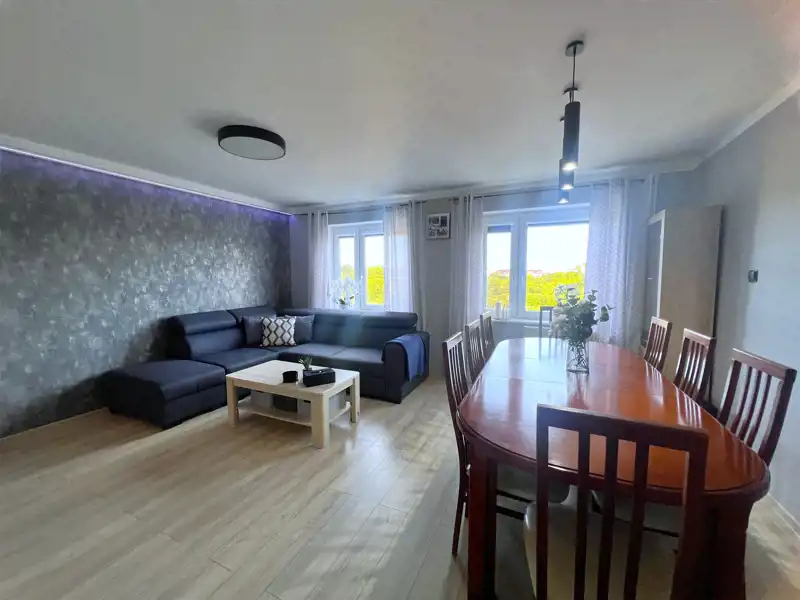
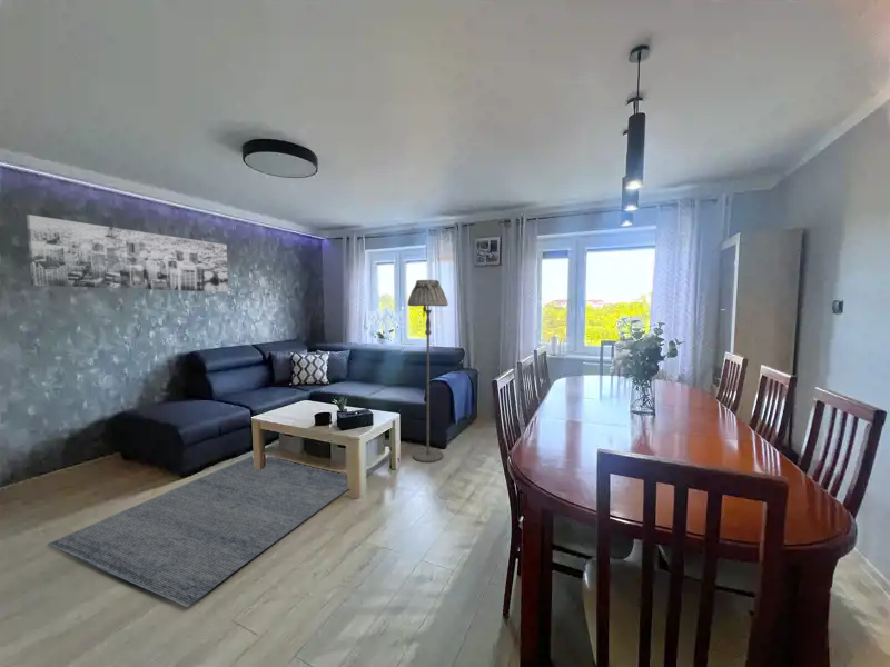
+ floor lamp (427, 369)
+ wall art (147, 261)
+ rug (257, 491)
